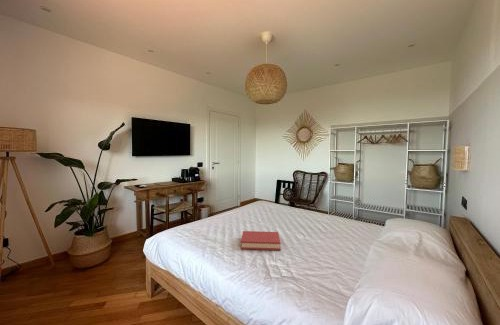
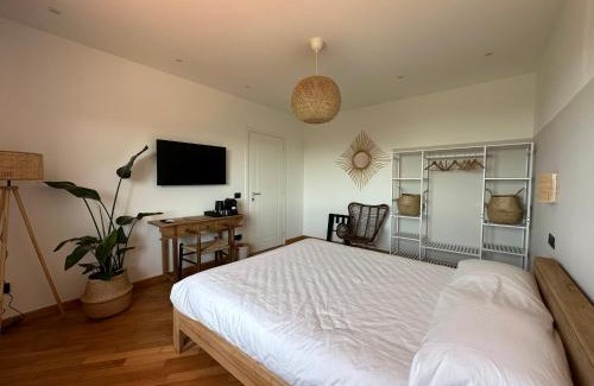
- hardback book (260, 239)
